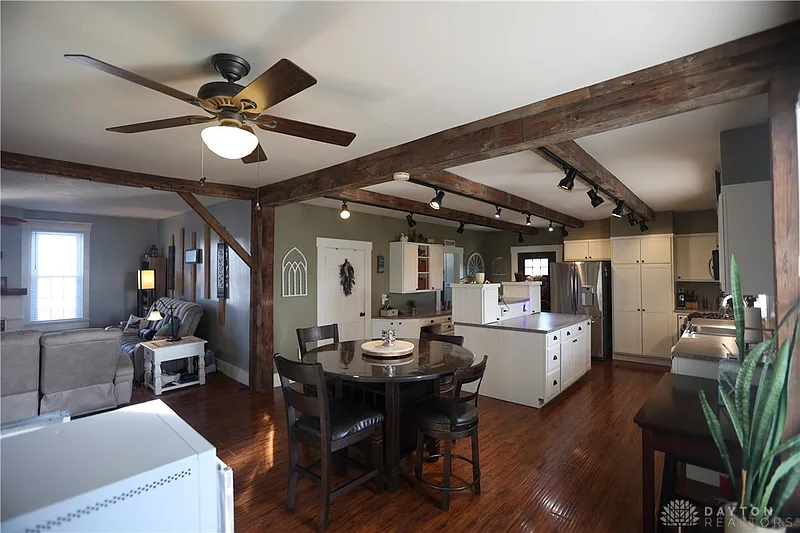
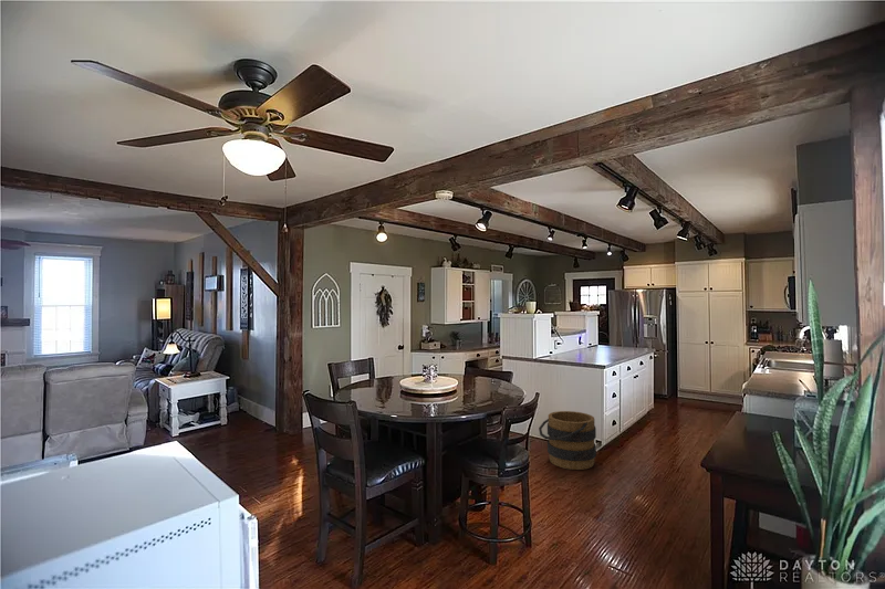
+ bucket (568, 439)
